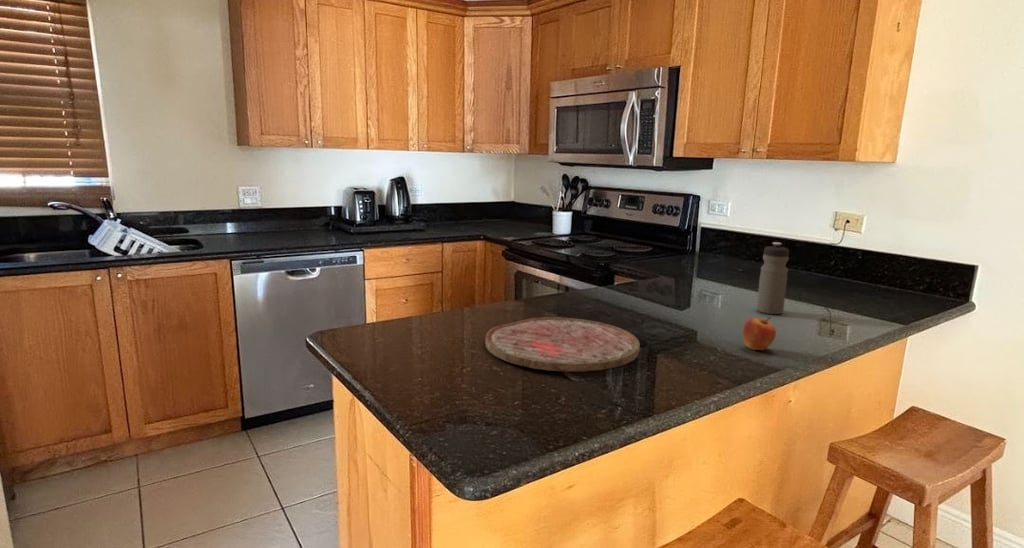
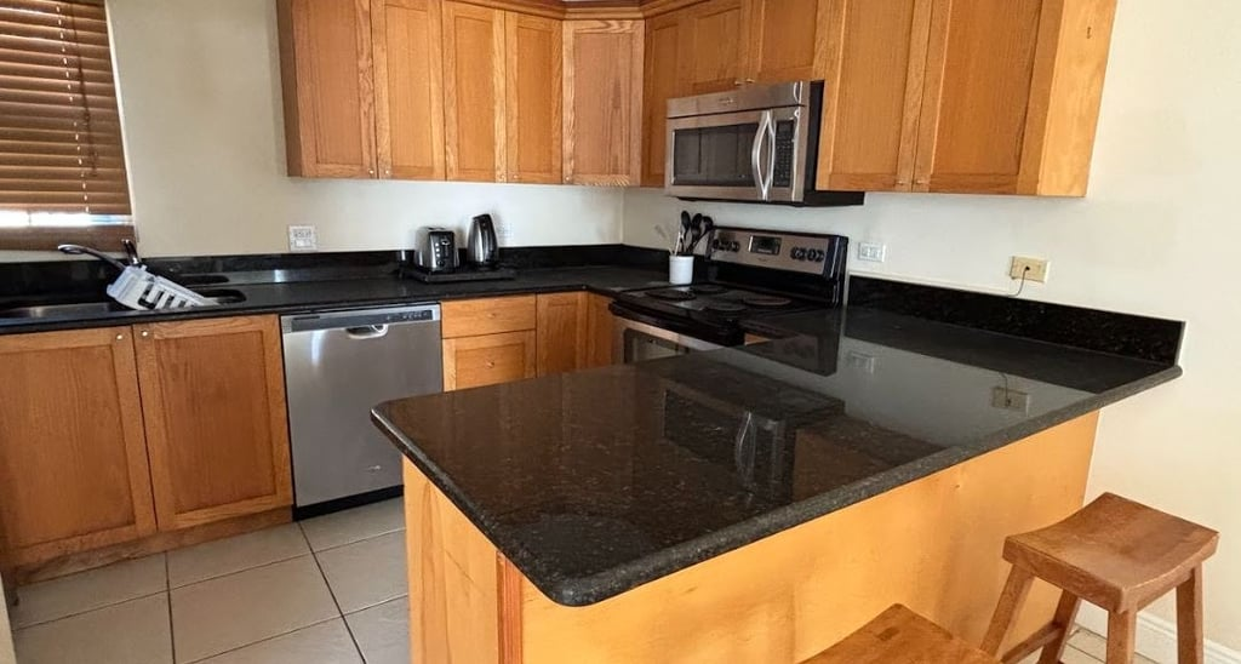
- cutting board (561, 341)
- fruit (759, 332)
- water bottle (773, 277)
